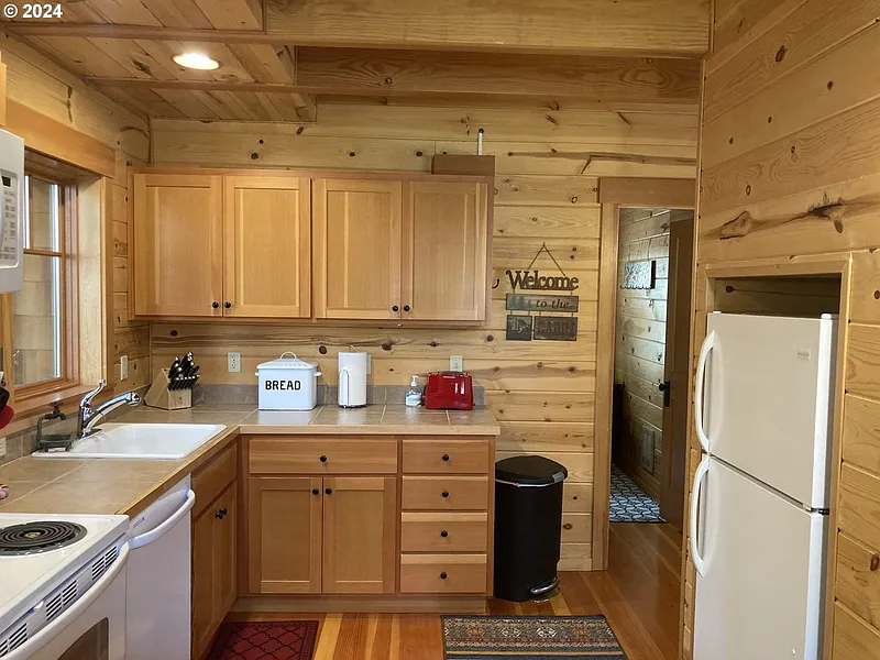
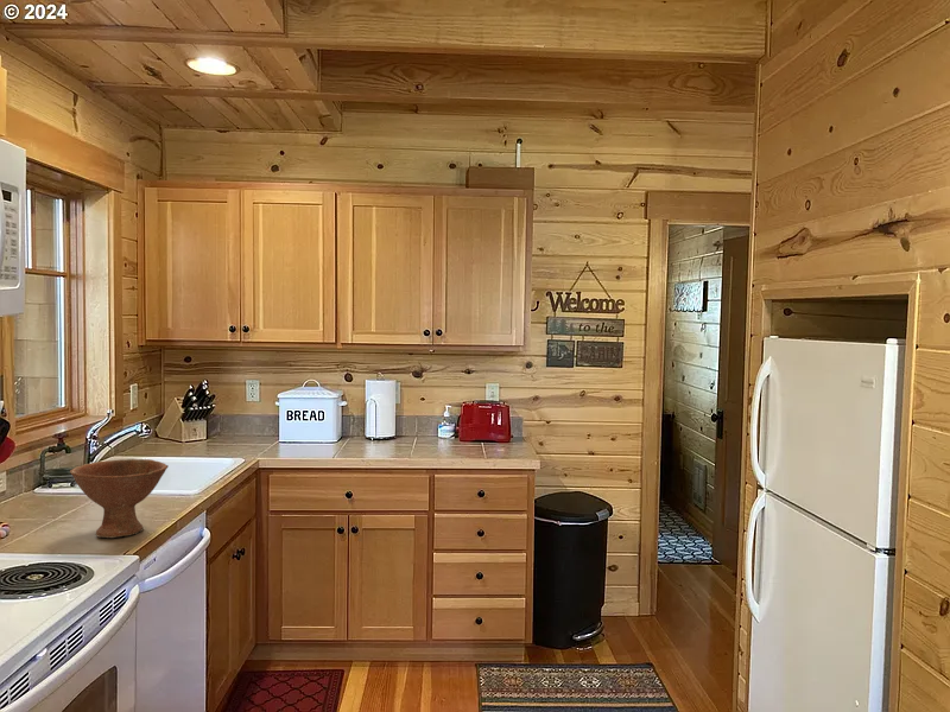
+ bowl (118, 497)
